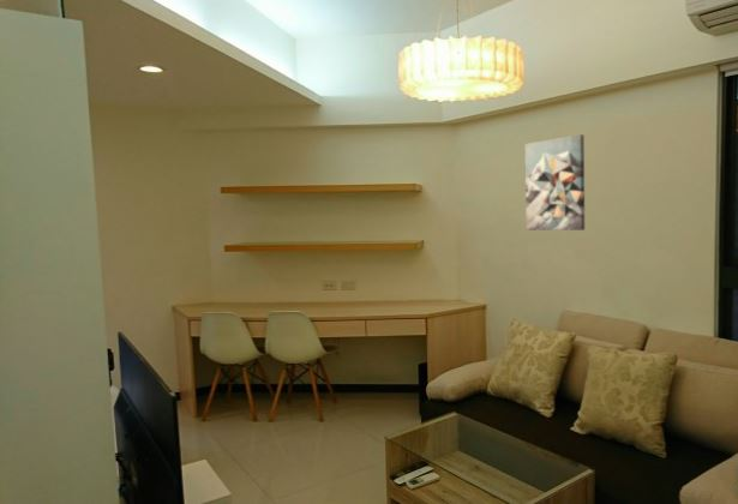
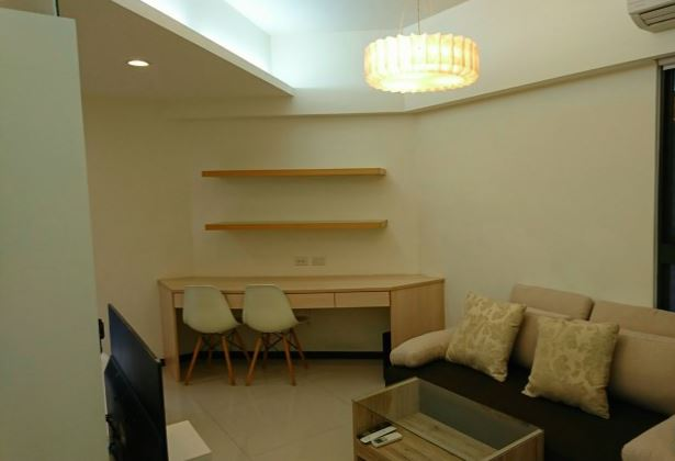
- wall art (553, 185)
